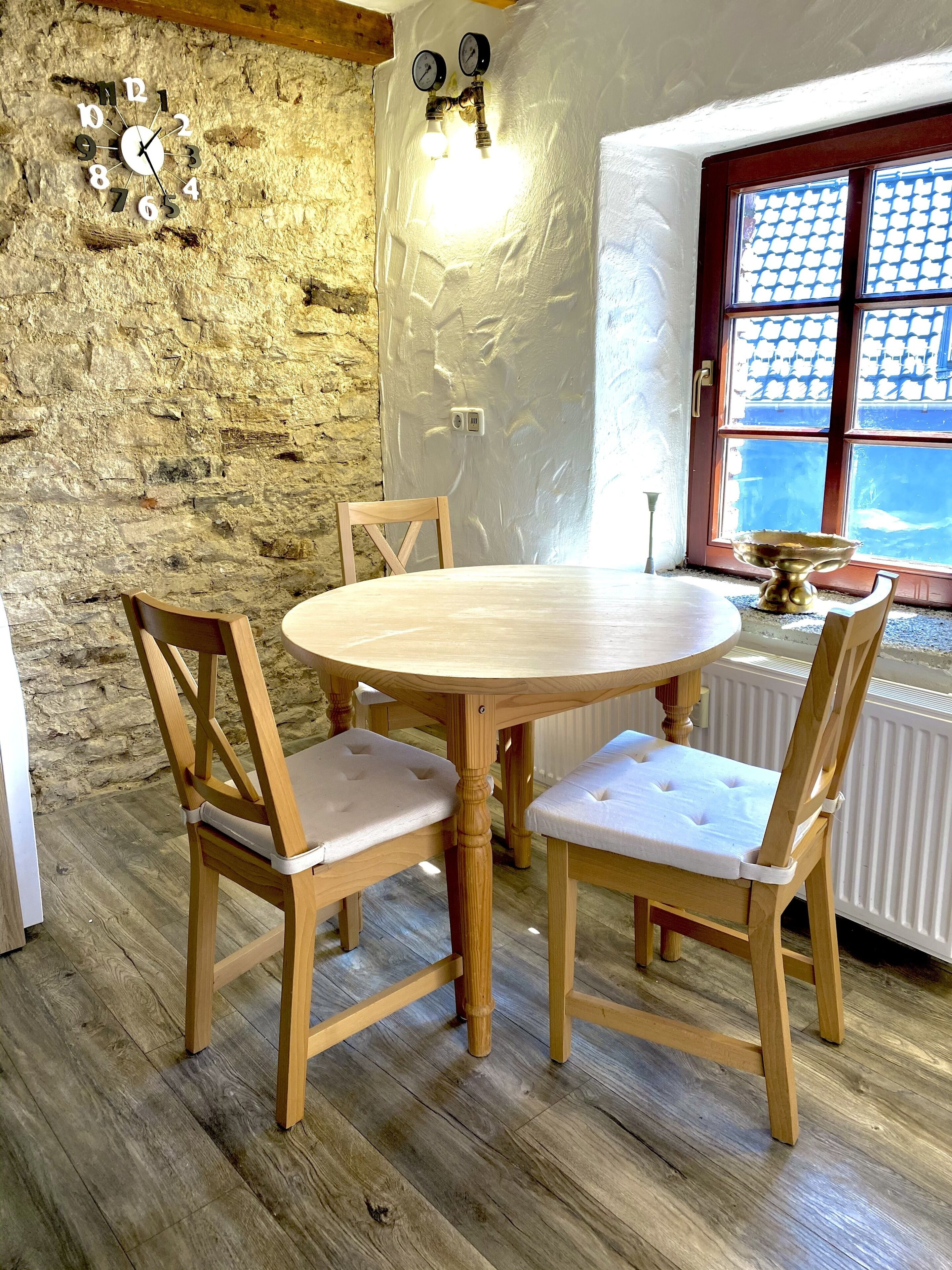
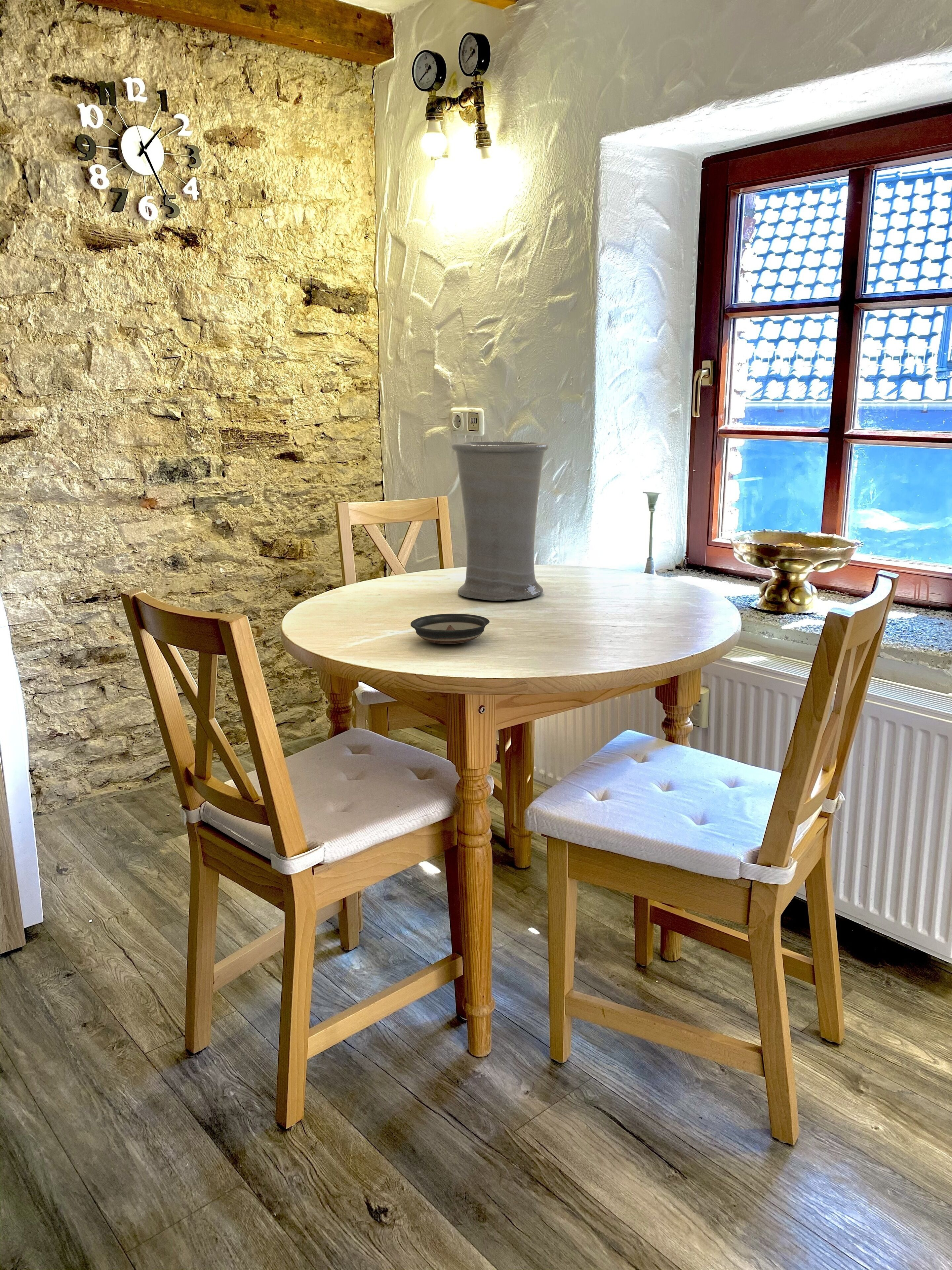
+ saucer (450, 631)
+ vase (500, 519)
